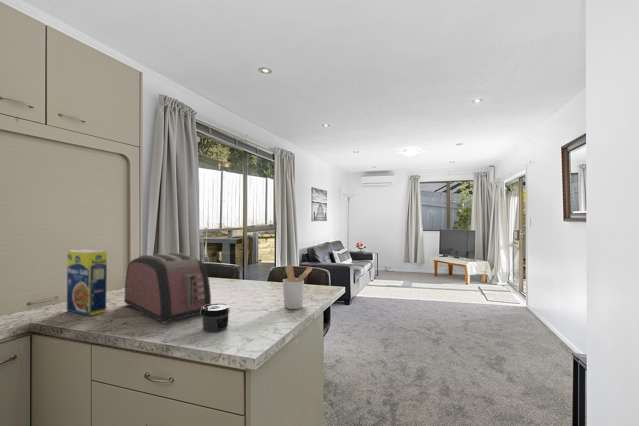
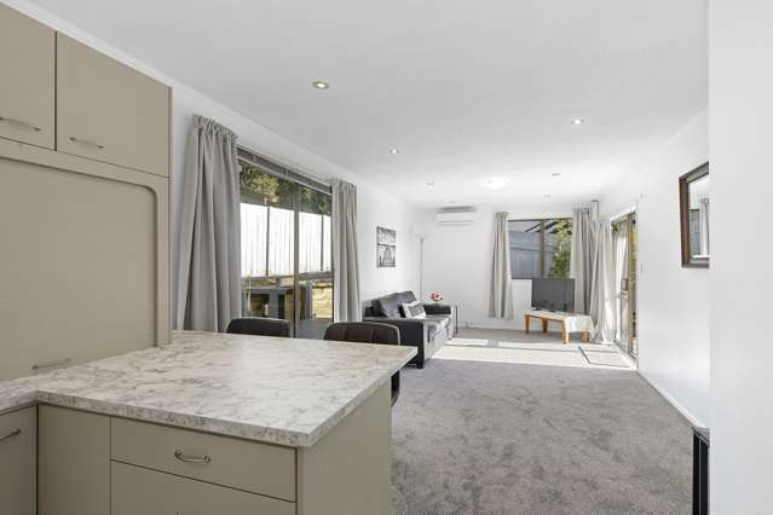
- jar (215, 317)
- toaster (167, 282)
- utensil holder (298, 286)
- legume (86, 281)
